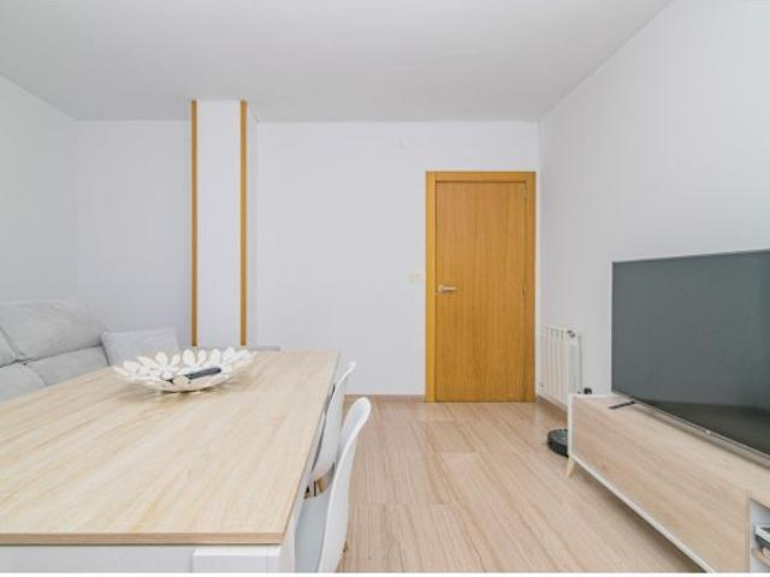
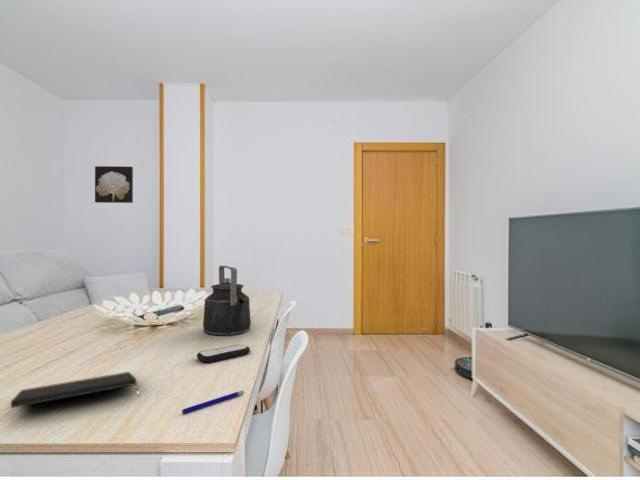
+ notepad (78, 387)
+ remote control (224, 352)
+ pen (214, 401)
+ kettle (230, 300)
+ wall art (114, 184)
